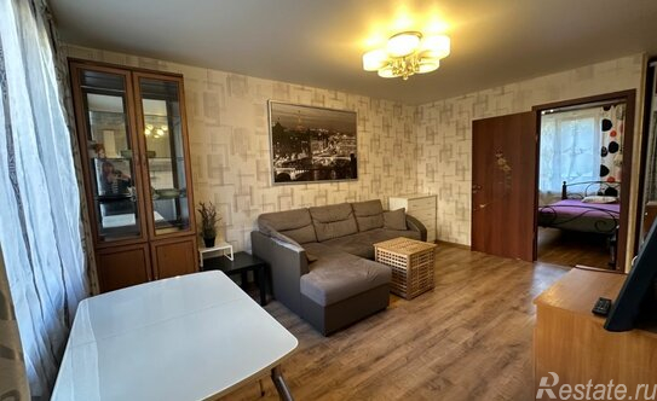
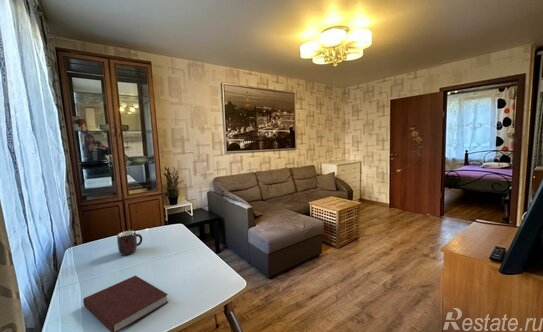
+ mug (130, 242)
+ notebook (126, 300)
